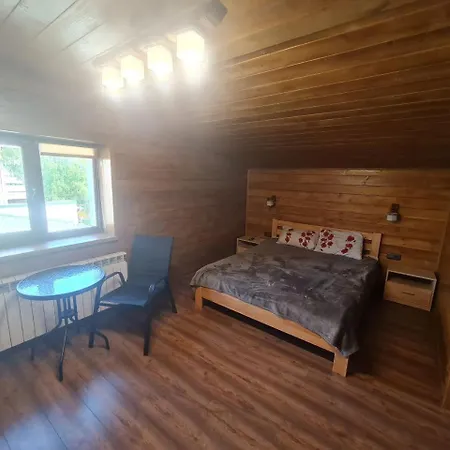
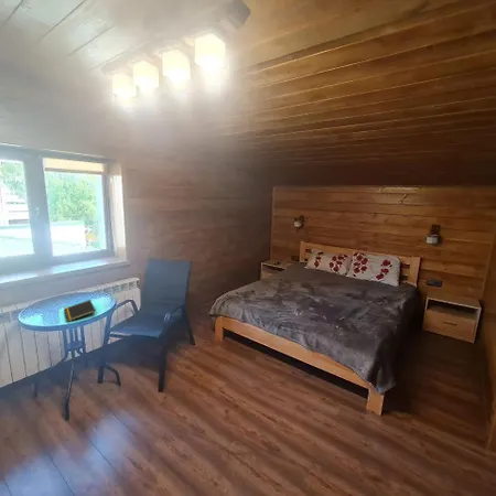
+ notepad (79, 310)
